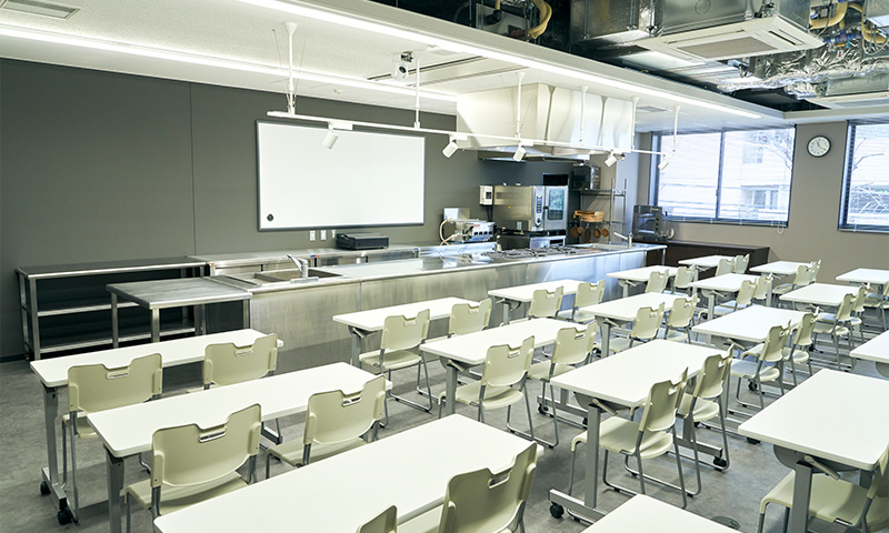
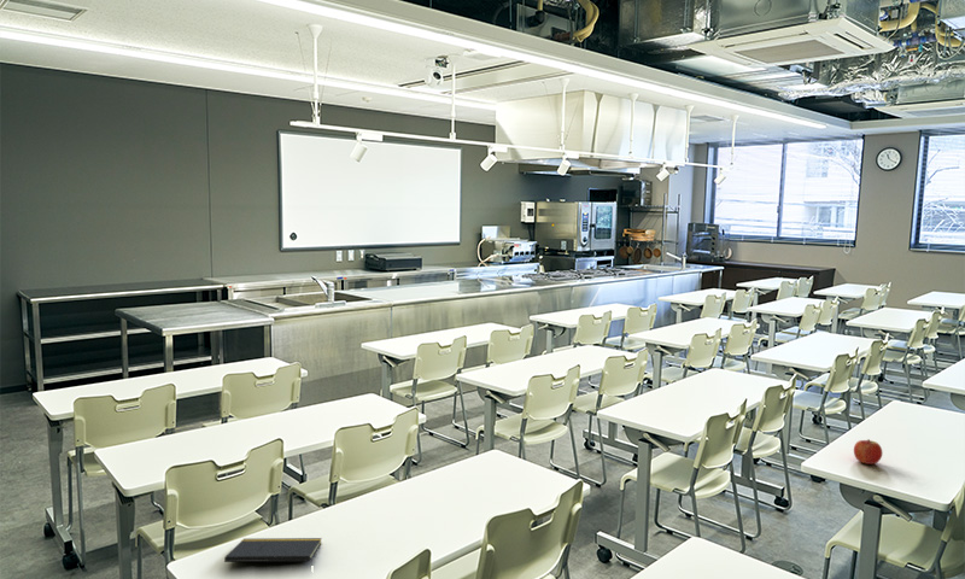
+ notepad (275, 549)
+ fruit (867, 450)
